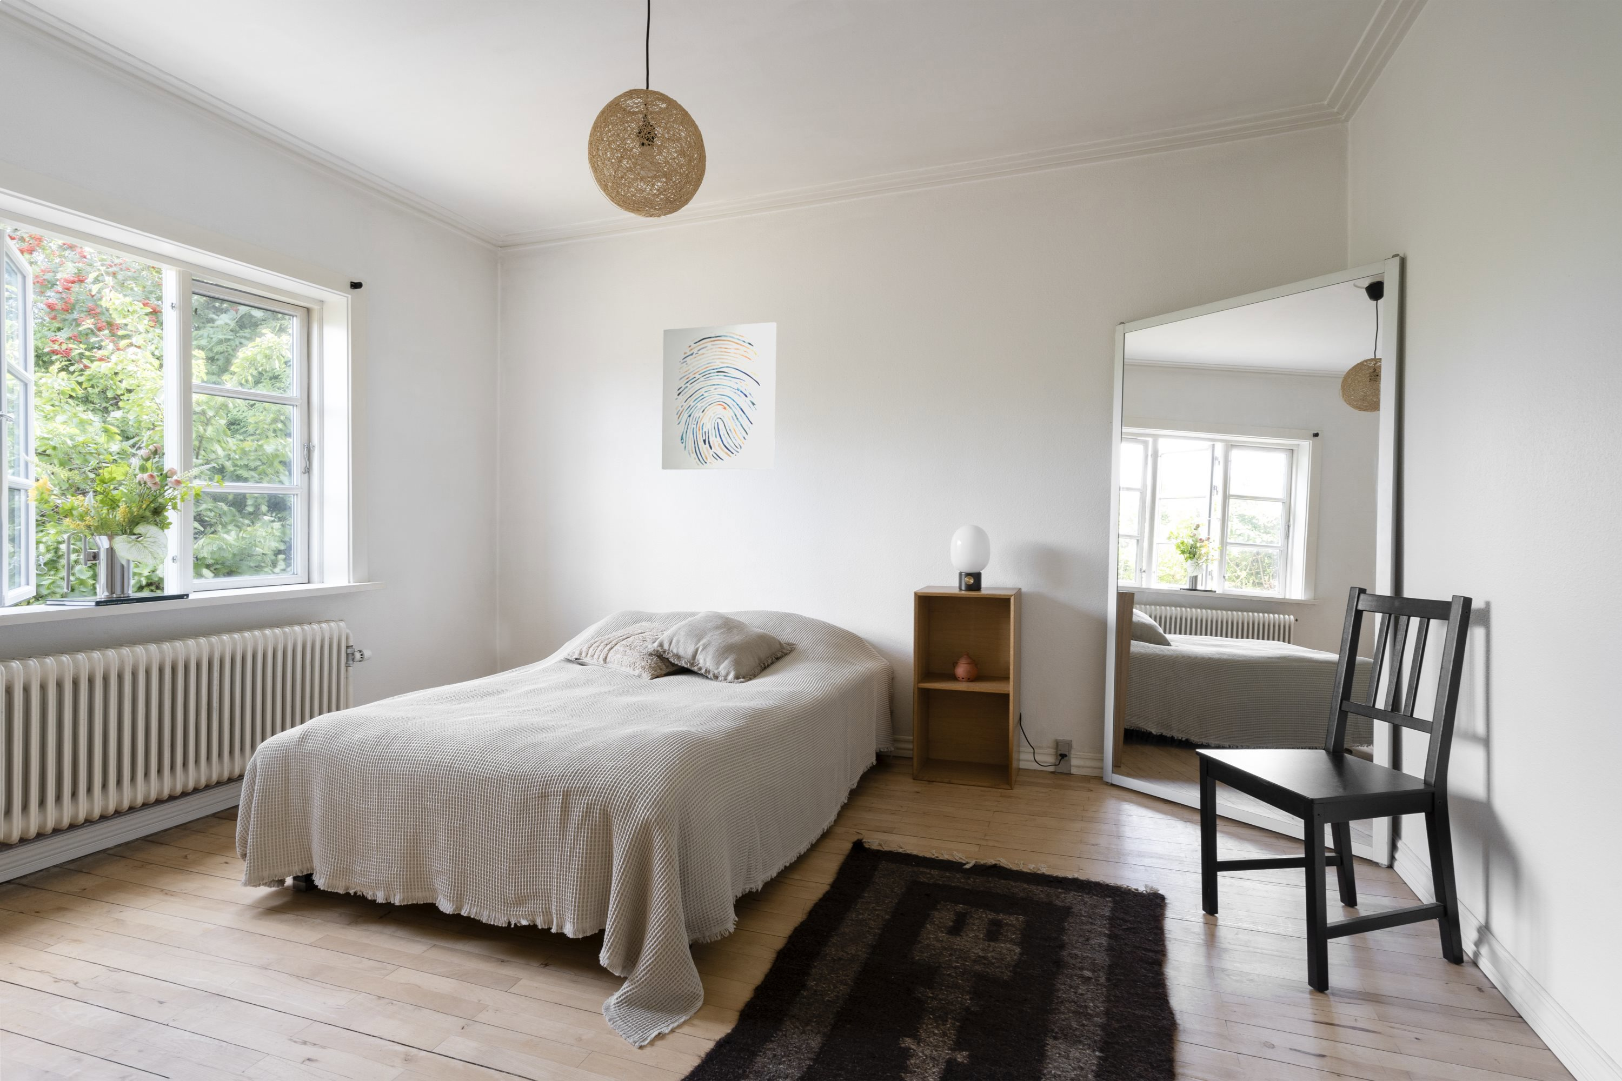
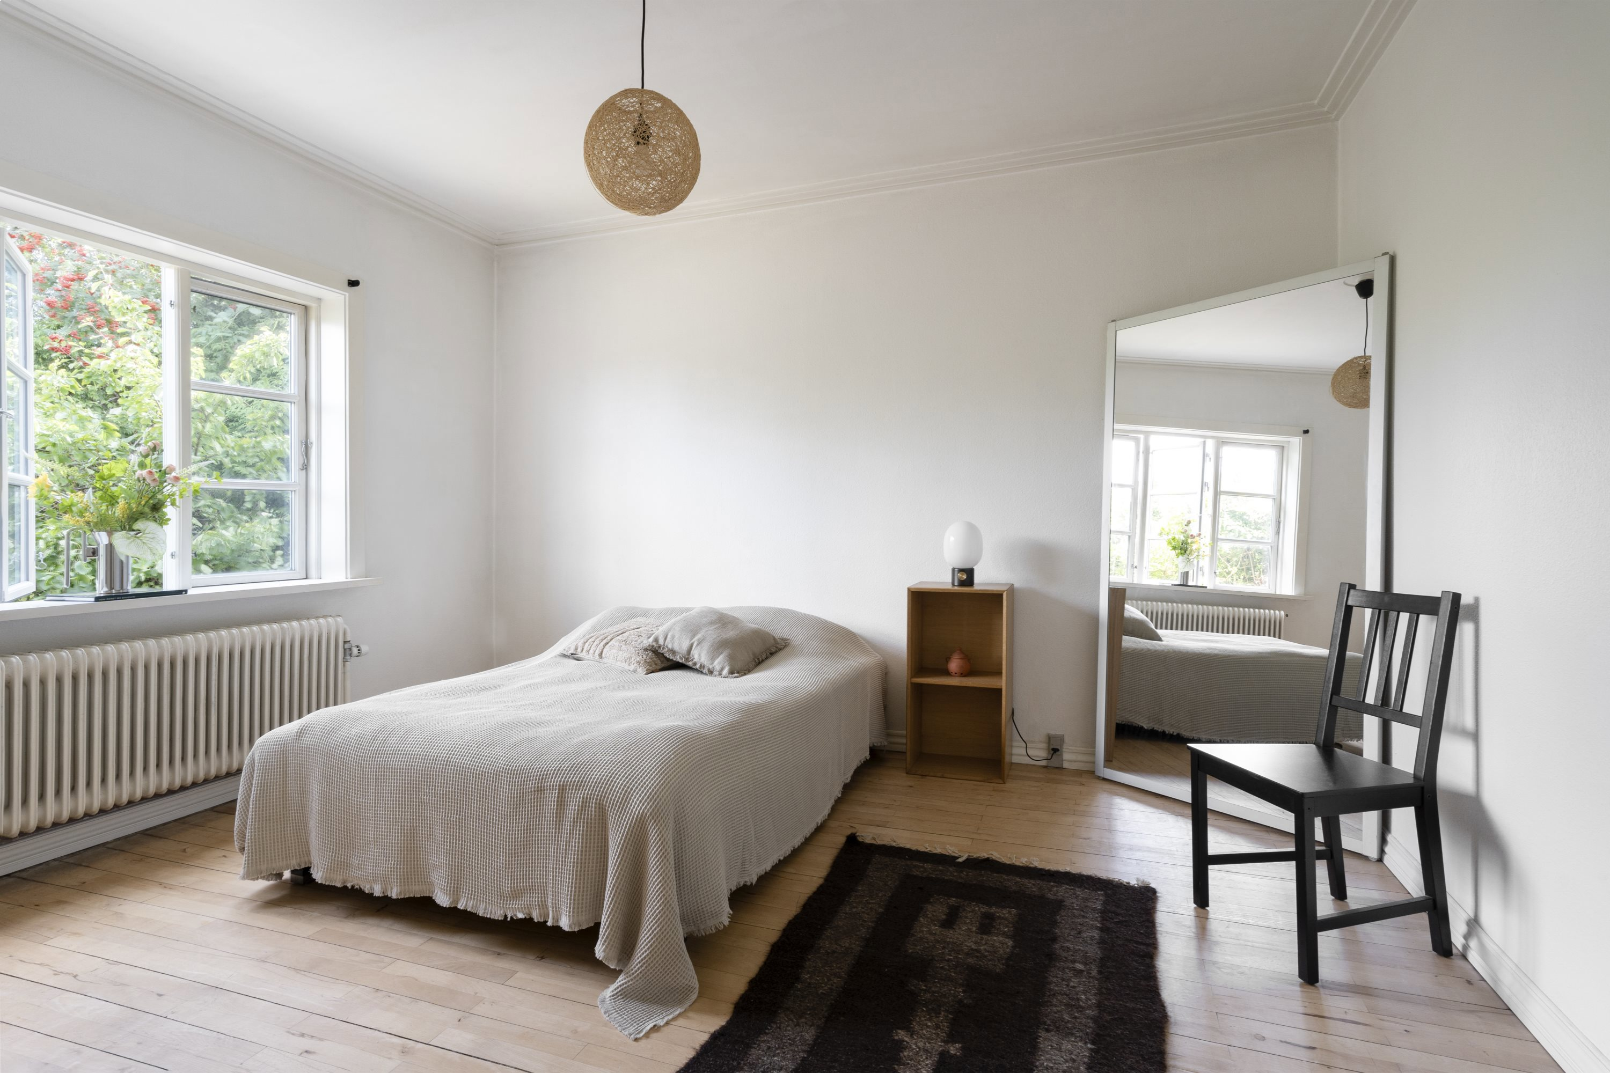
- wall art (717, 398)
